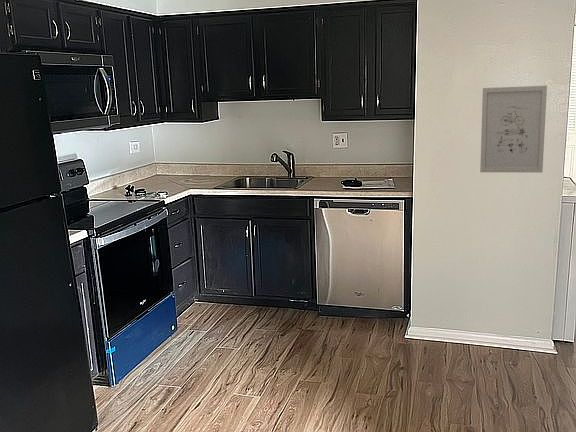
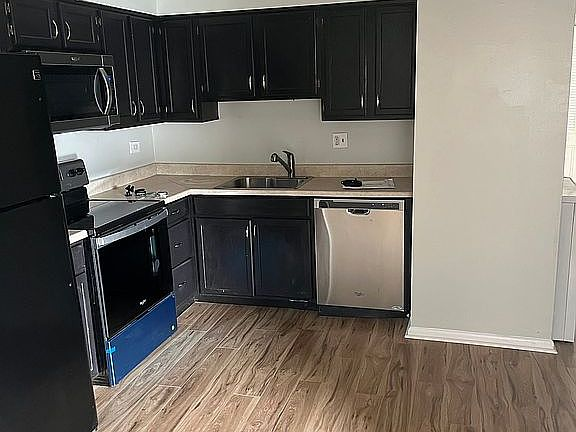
- wall art (512, 130)
